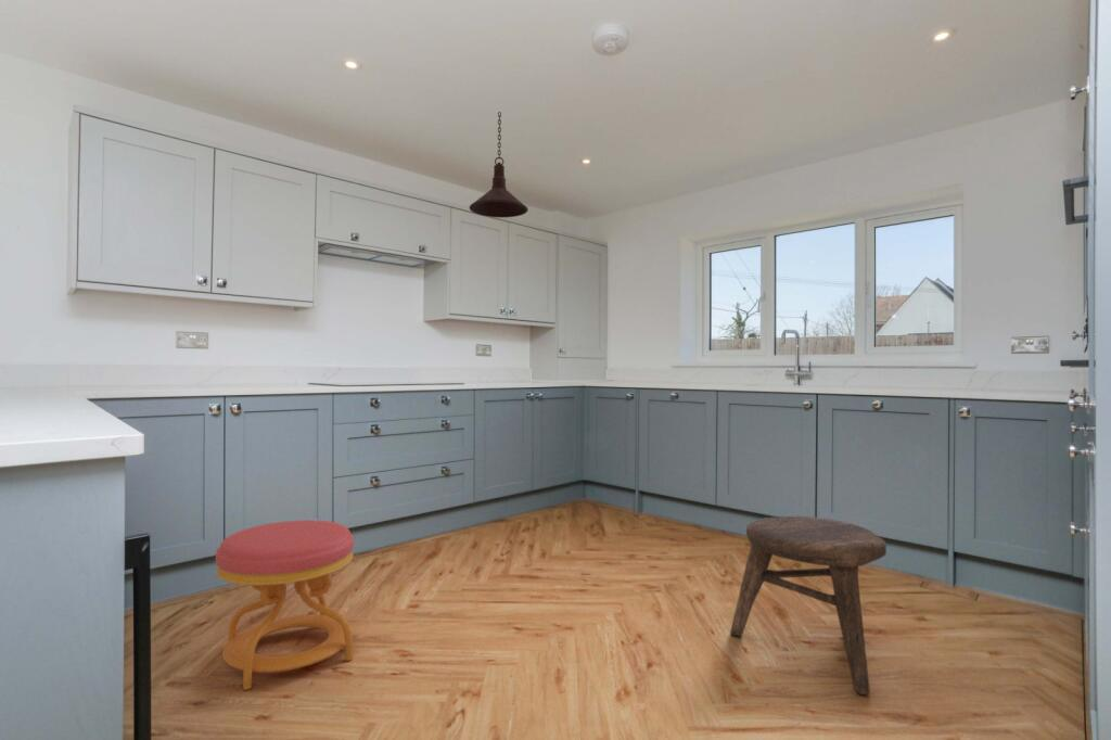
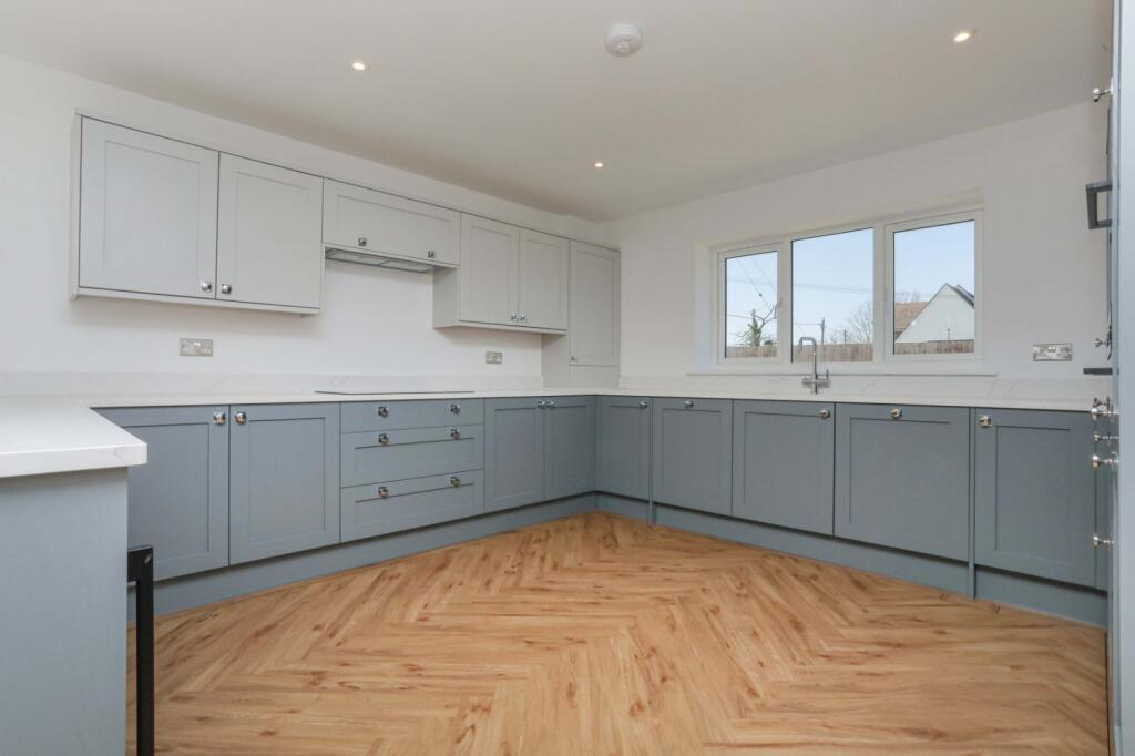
- pendant light (499, 158)
- stool (285, 591)
- stool (816, 590)
